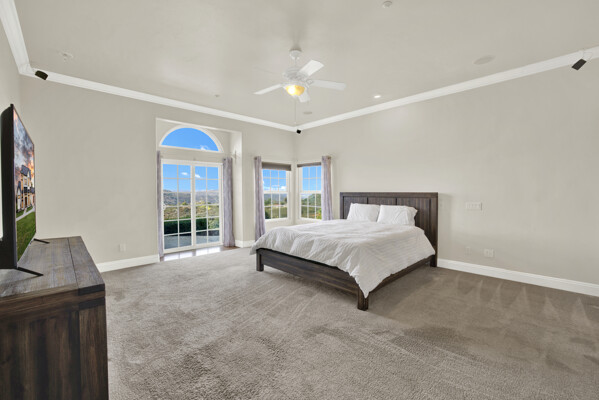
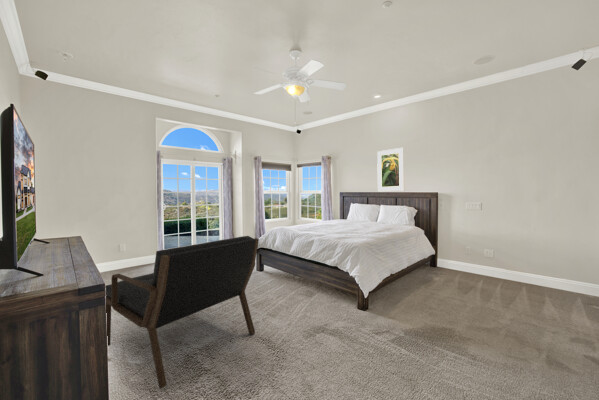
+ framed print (390, 170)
+ bench (184, 289)
